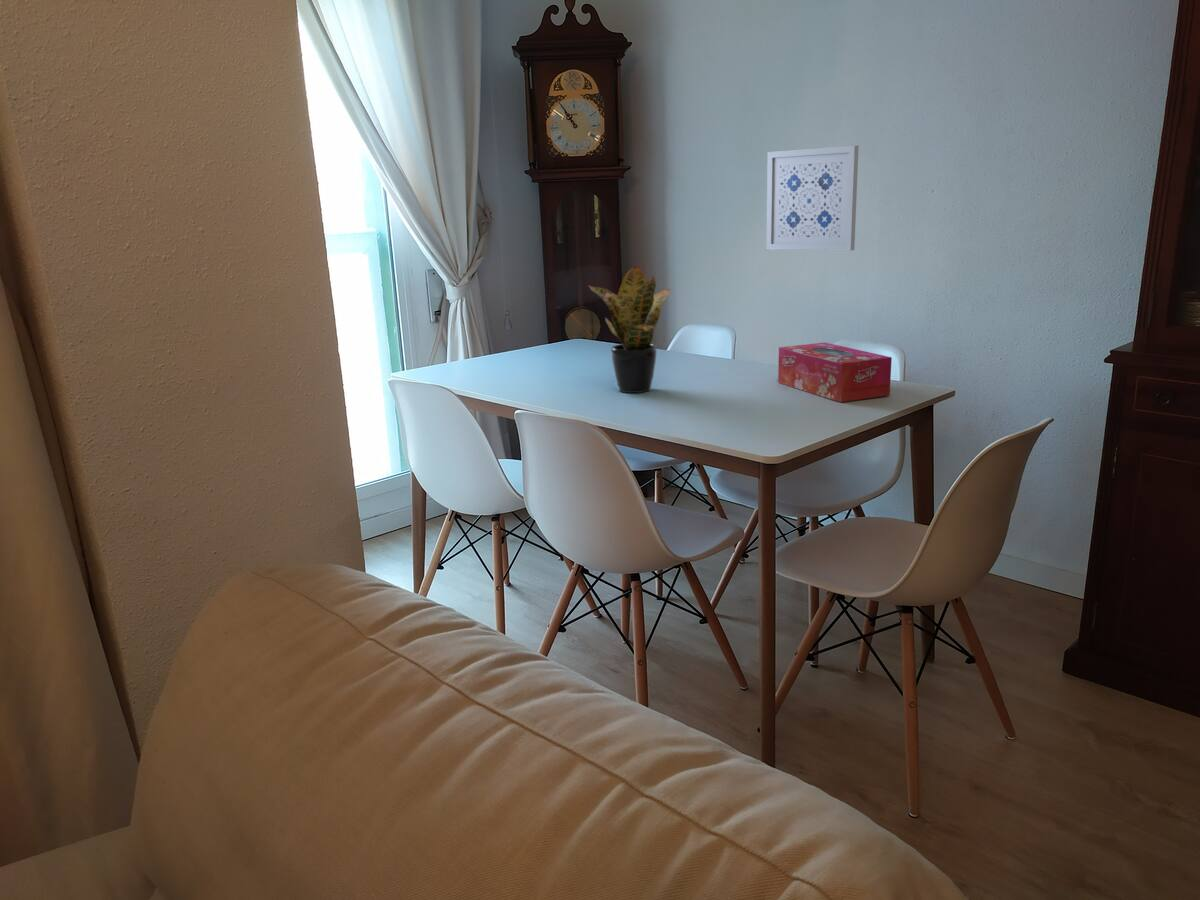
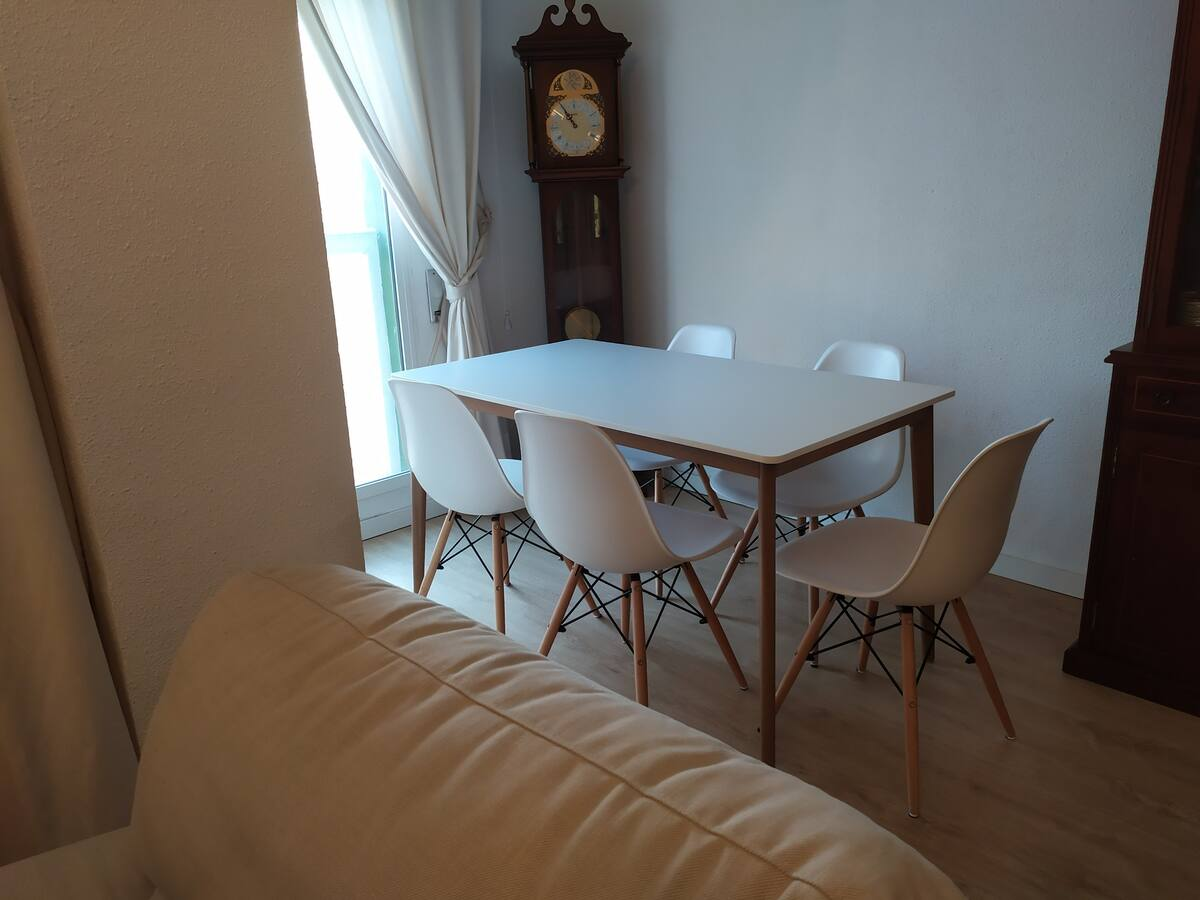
- potted plant (630, 327)
- wall art (810, 200)
- tissue box (832, 370)
